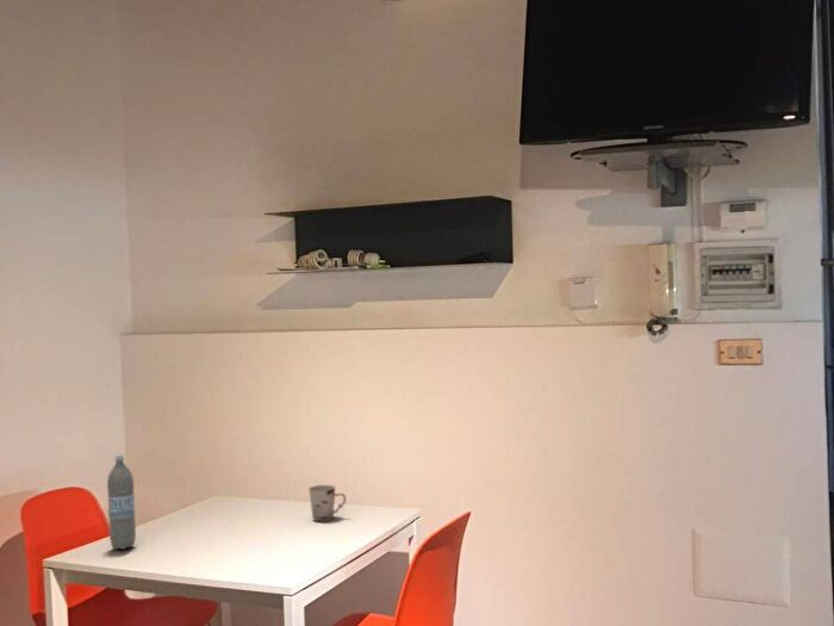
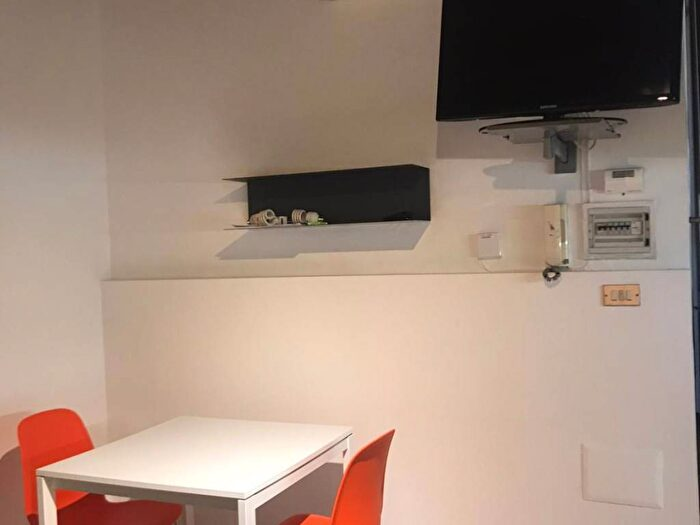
- water bottle (120, 502)
- cup (328, 503)
